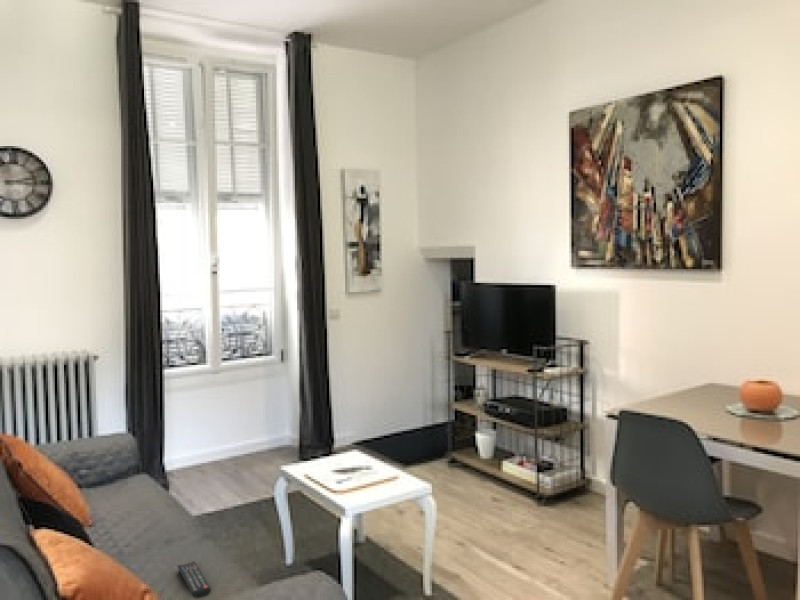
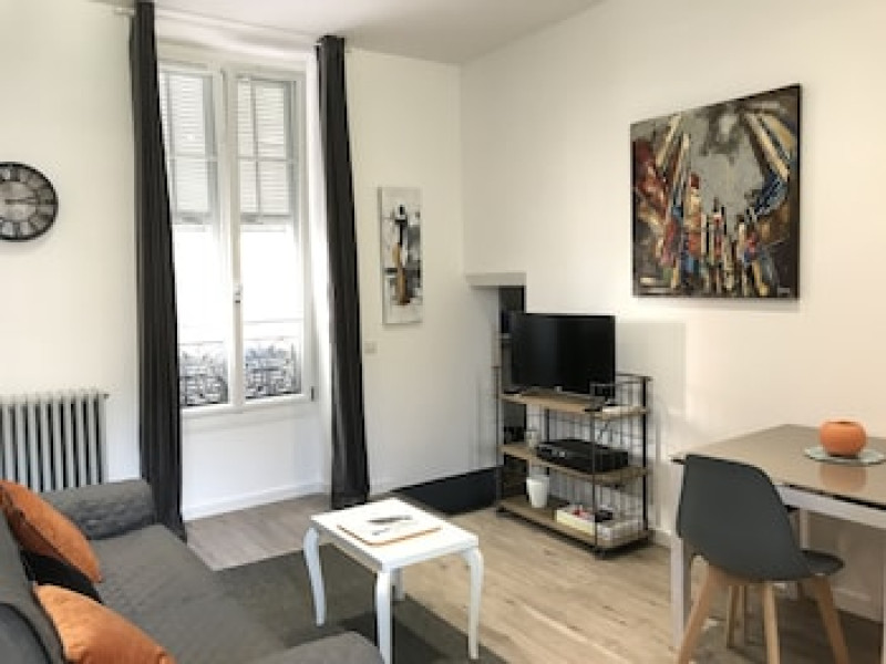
- remote control (193, 578)
